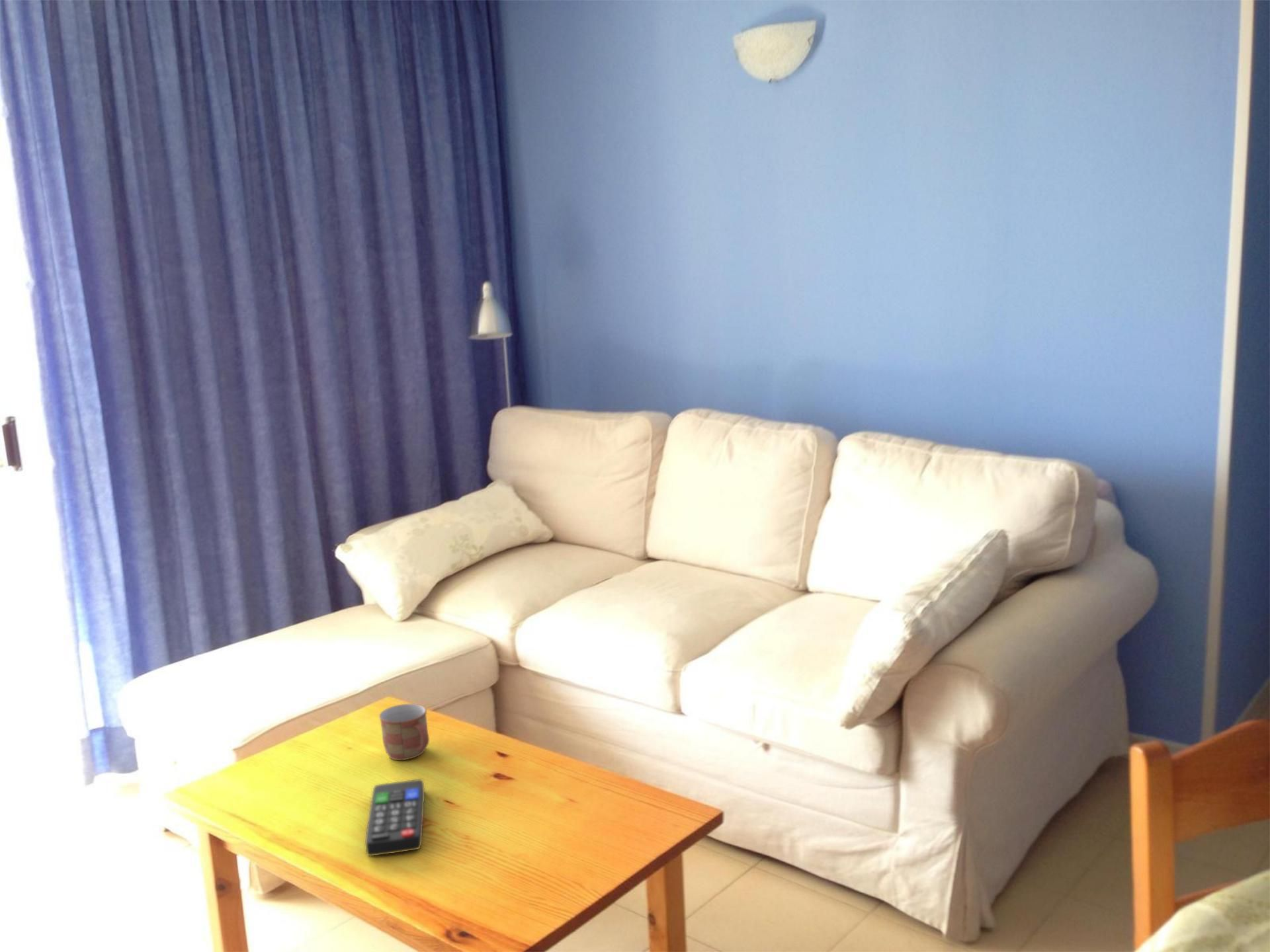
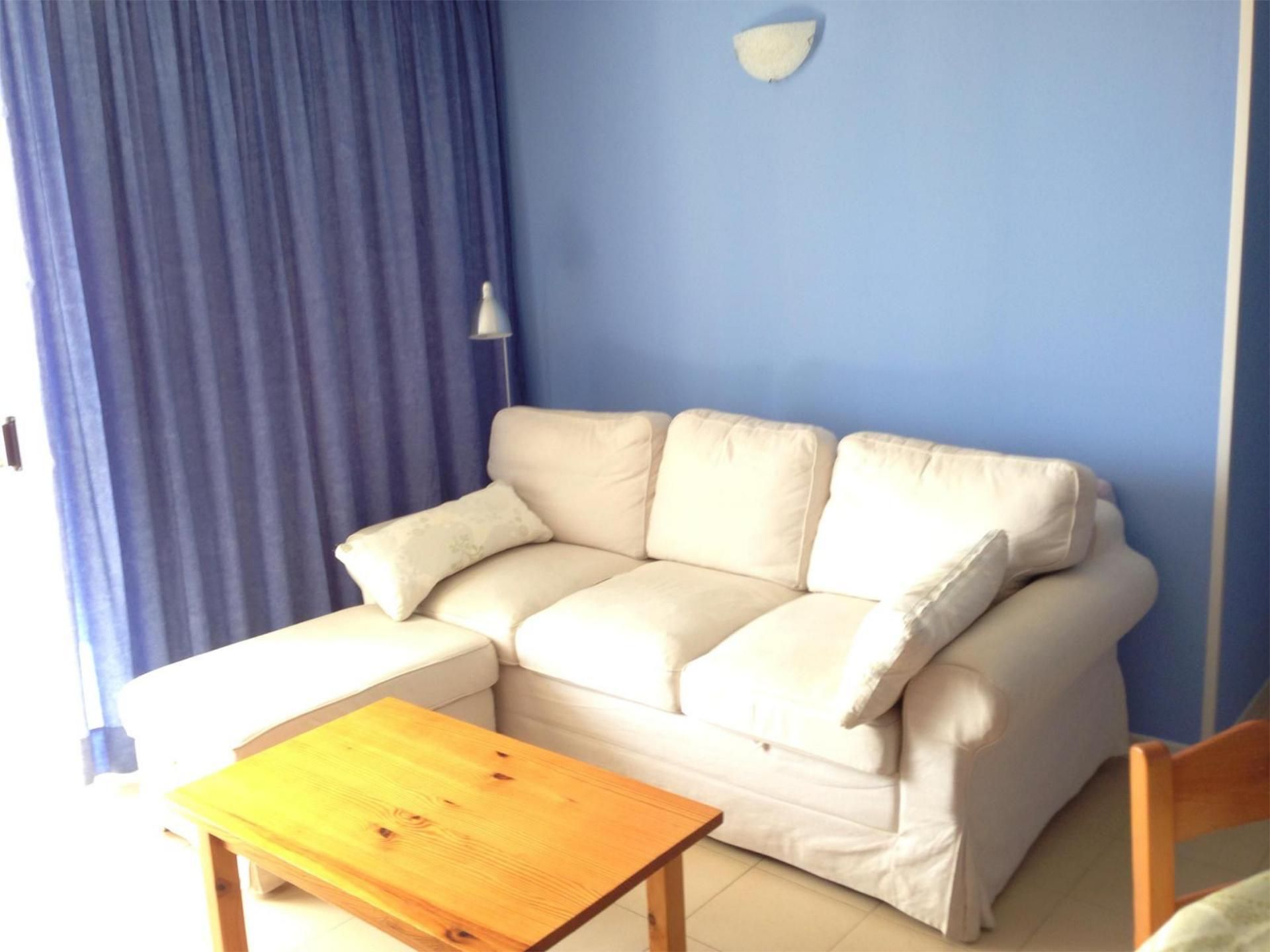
- mug (409, 734)
- remote control (396, 814)
